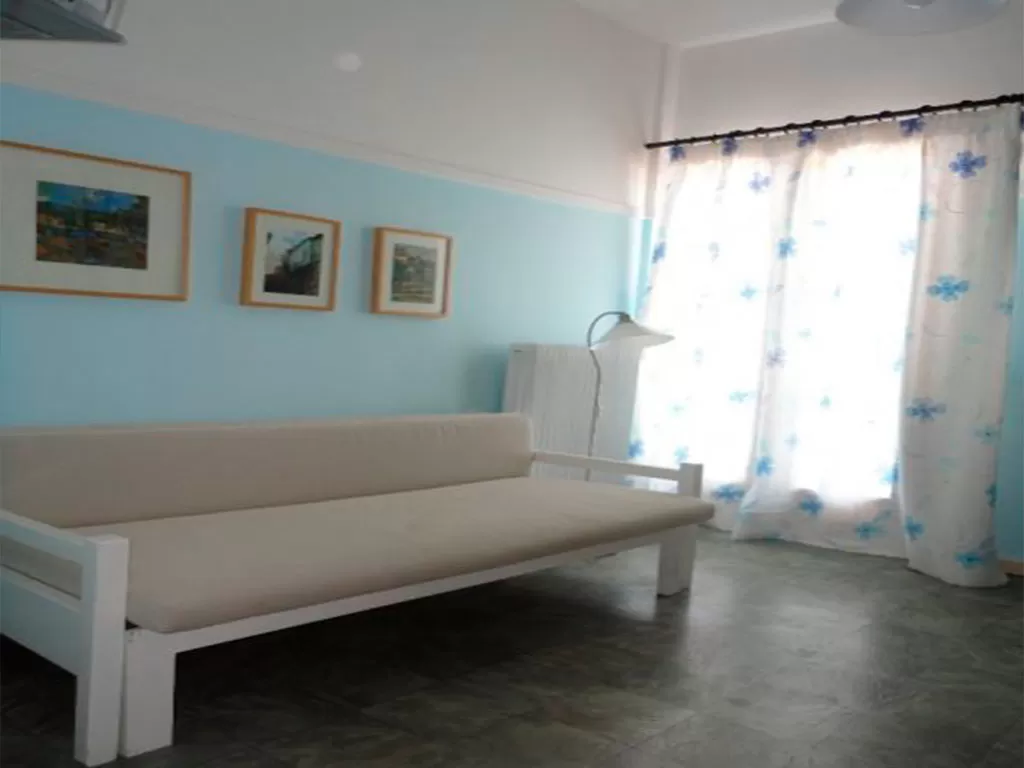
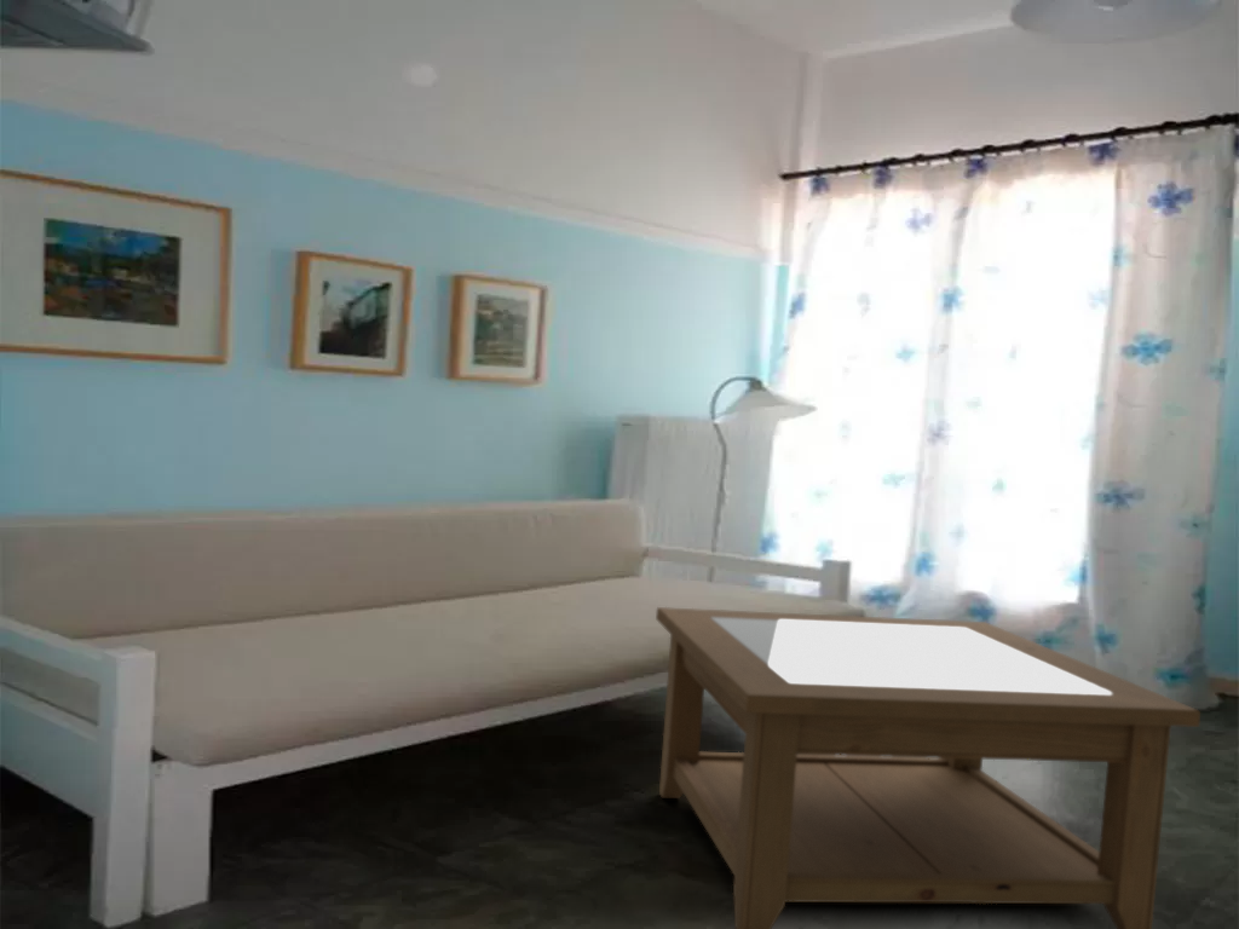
+ coffee table (881, 754)
